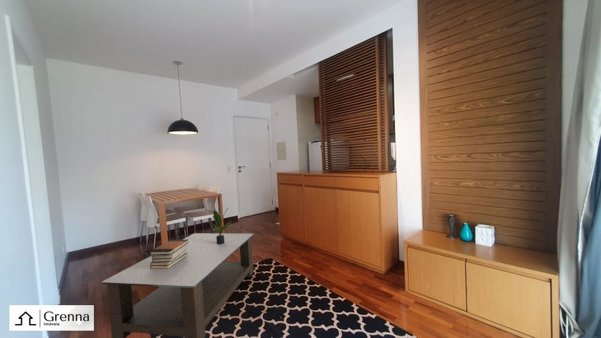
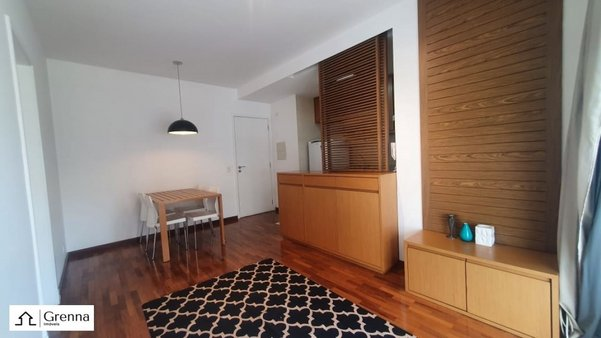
- potted plant (221, 225)
- book stack (170, 253)
- coffee table (195, 275)
